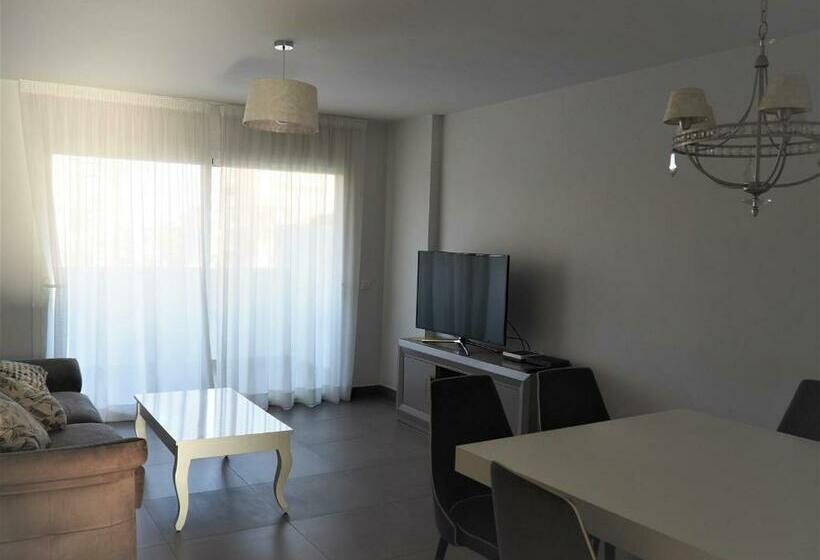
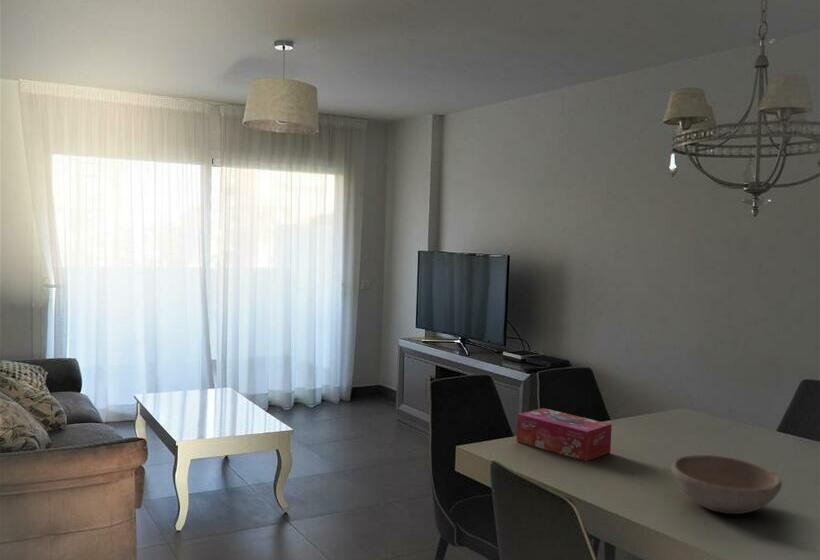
+ tissue box (563, 433)
+ bowl (724, 487)
